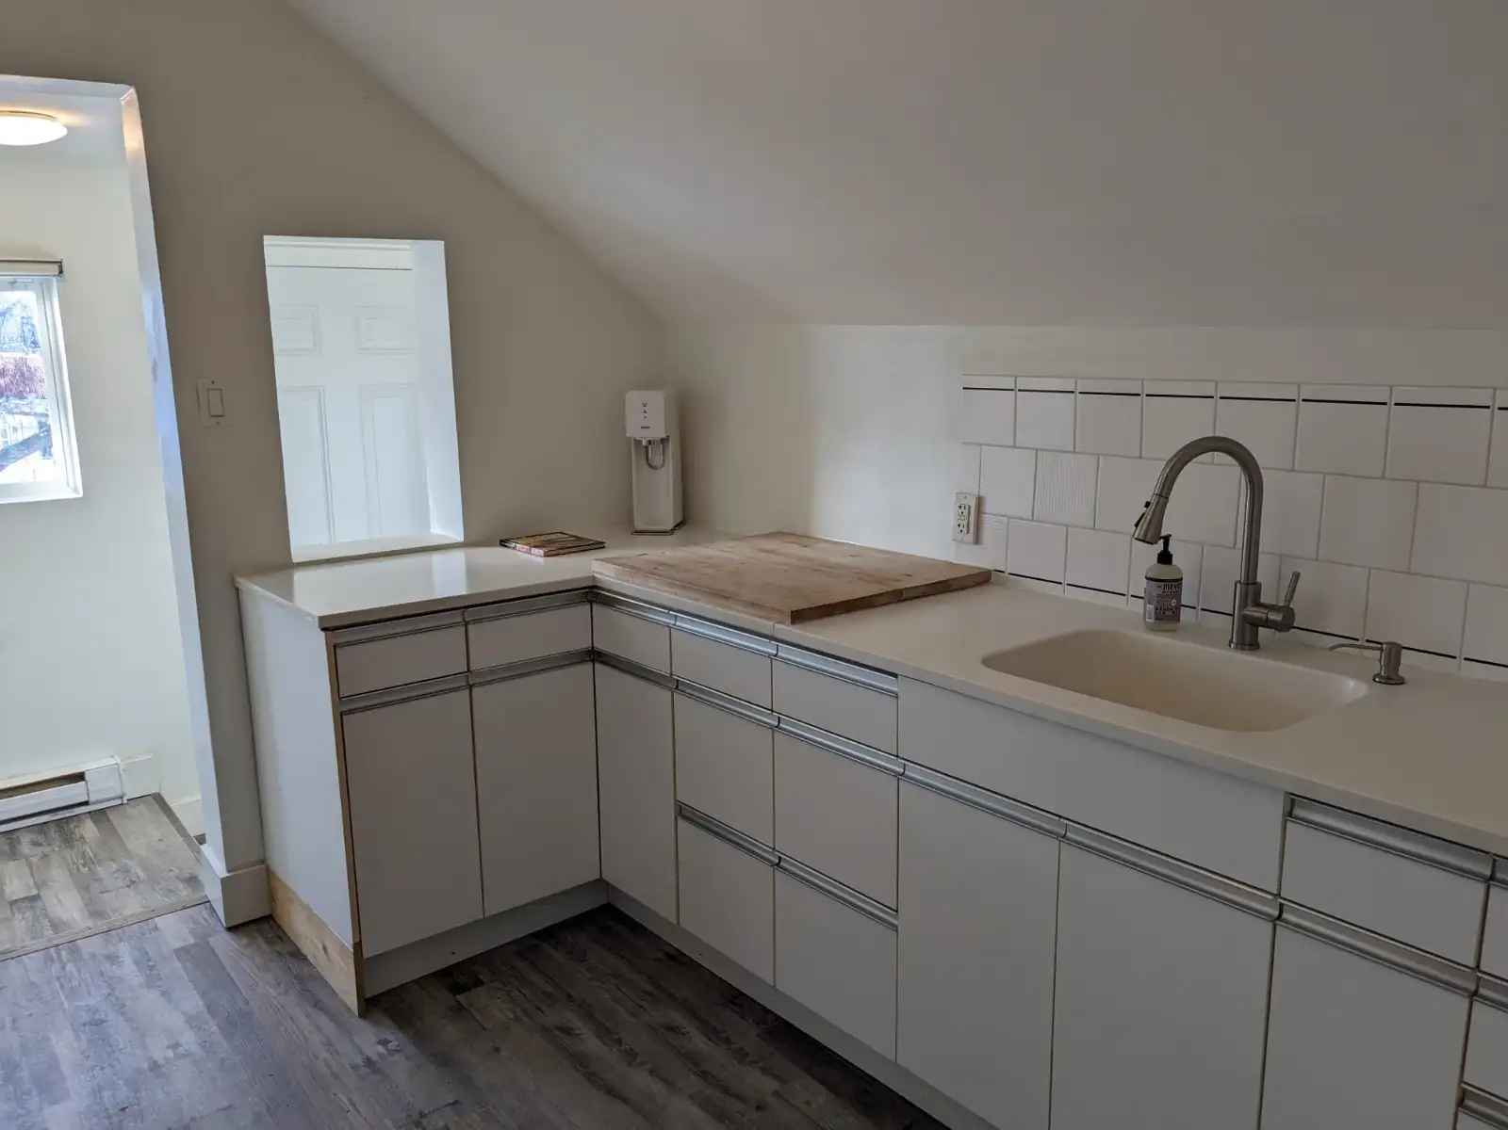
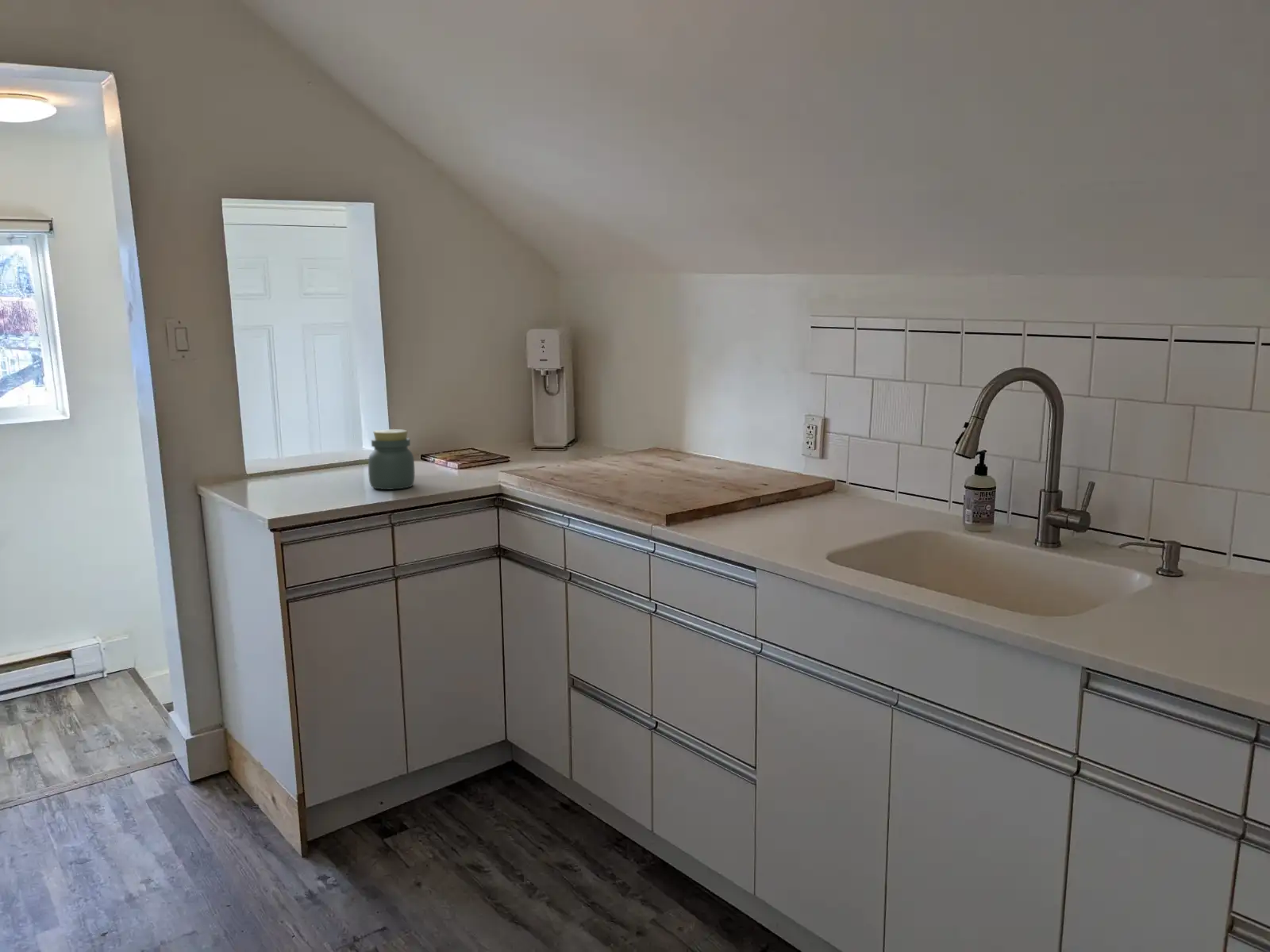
+ jar (391, 459)
